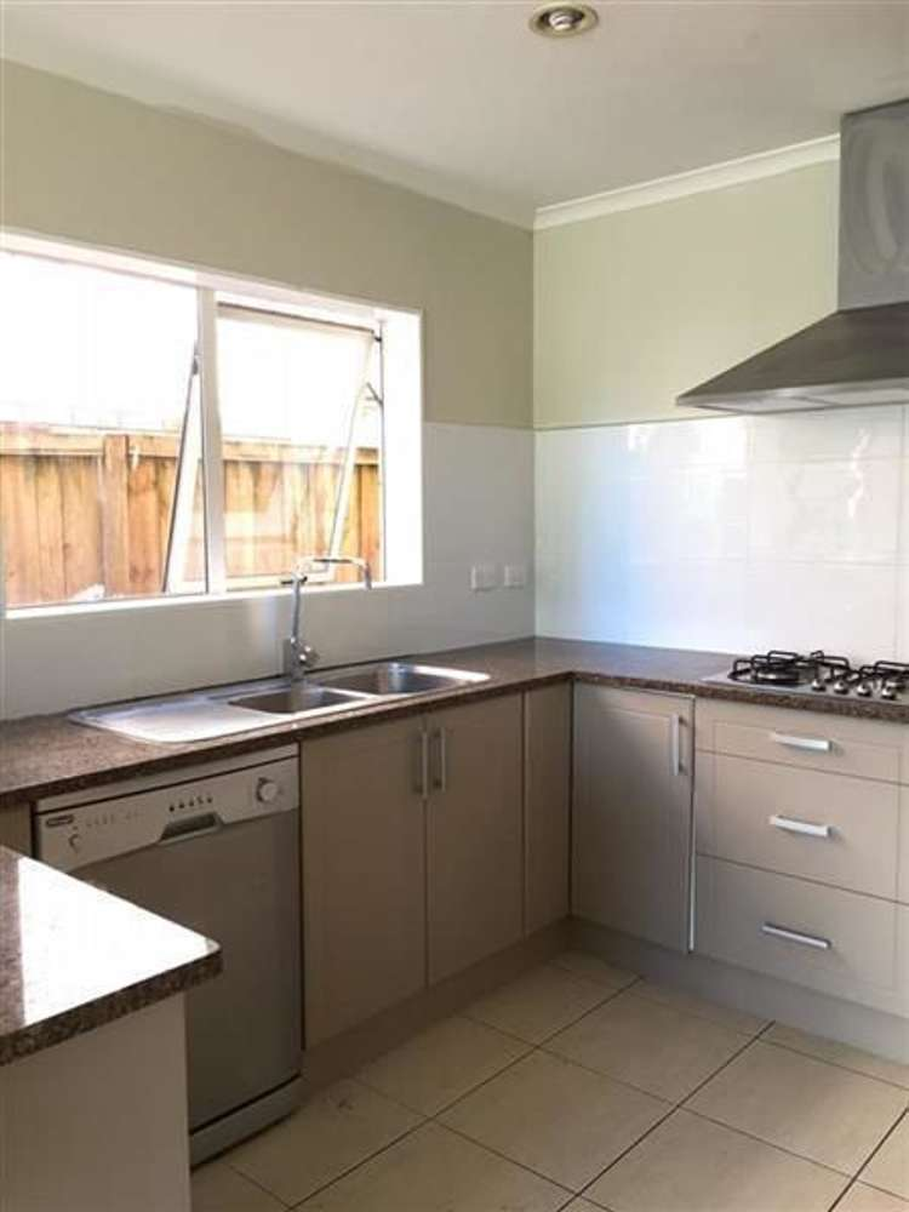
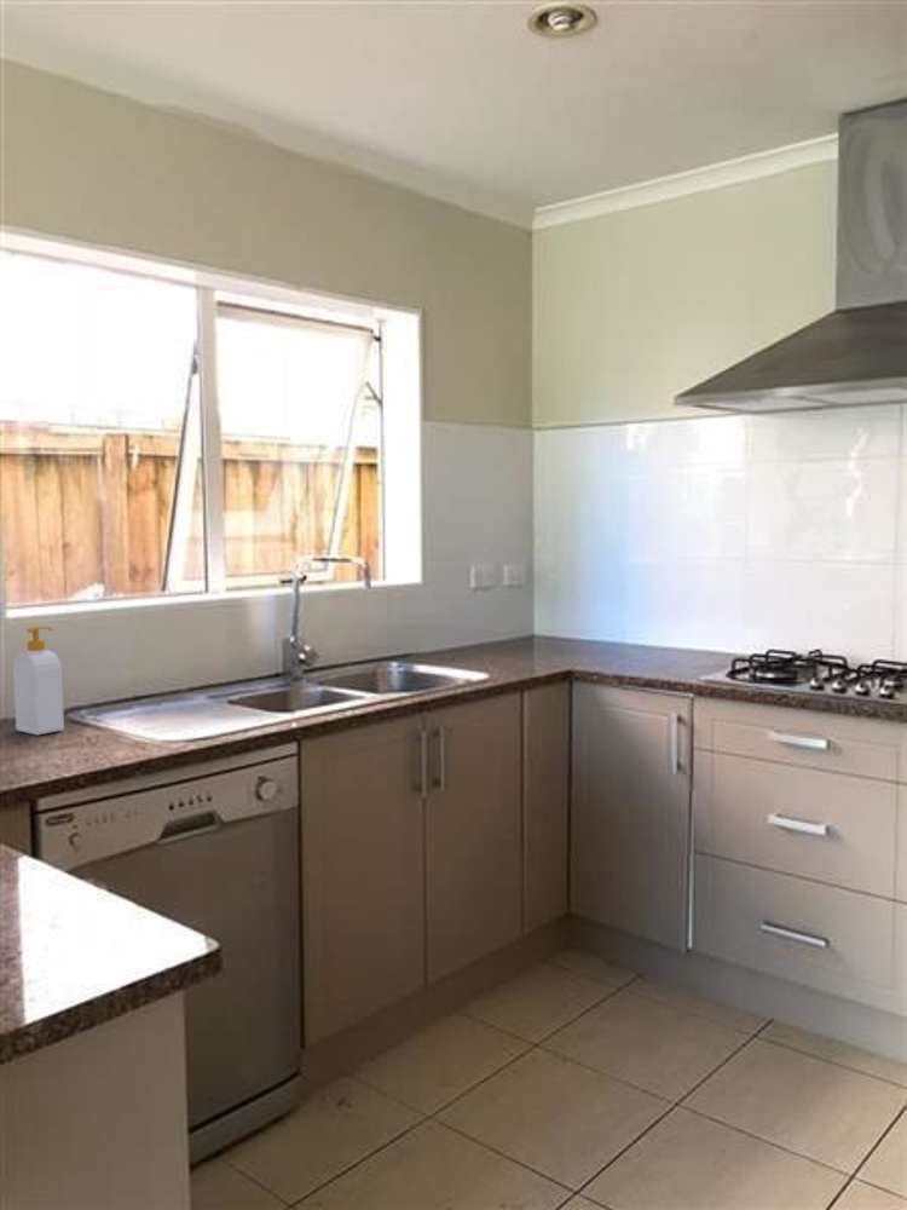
+ soap bottle (39, 679)
